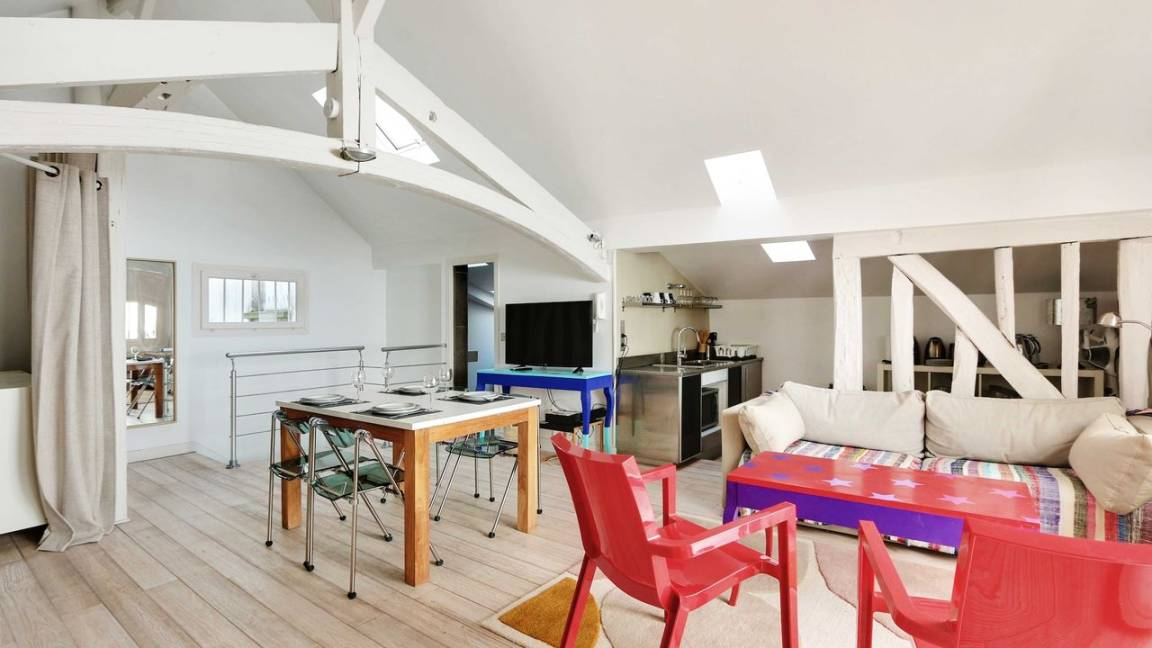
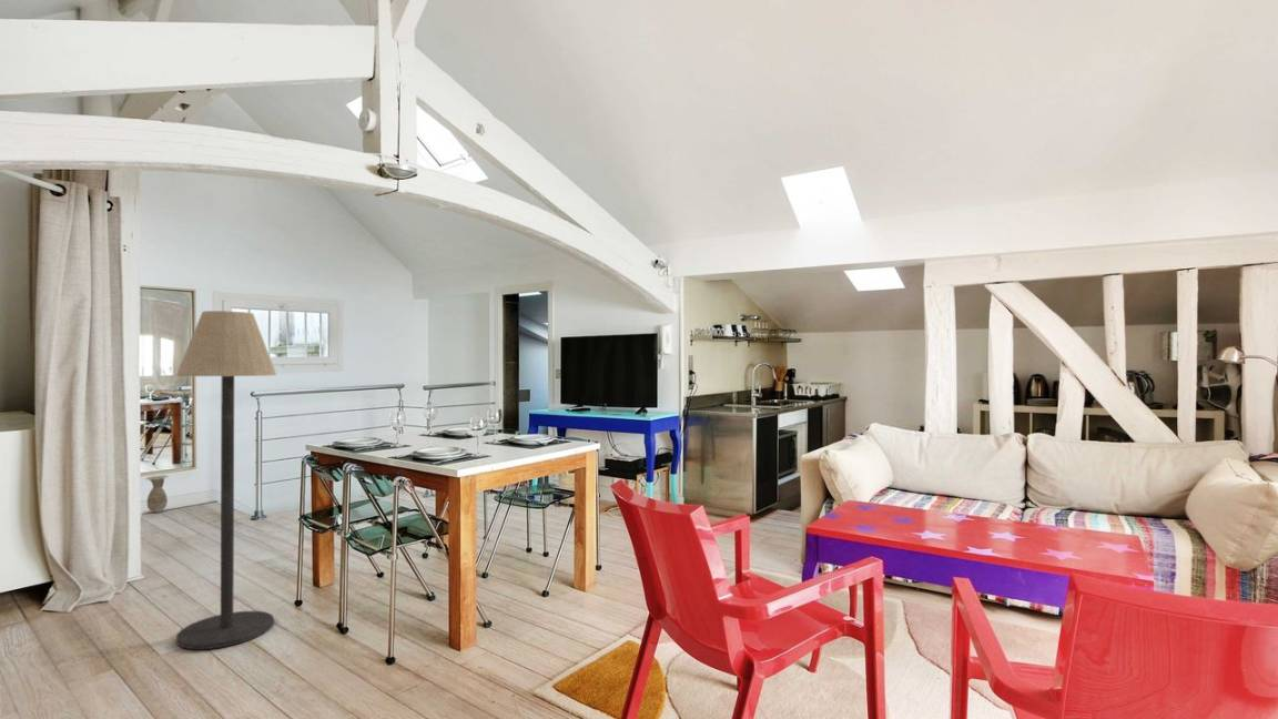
+ ceramic jug (156, 494)
+ floor lamp (227, 472)
